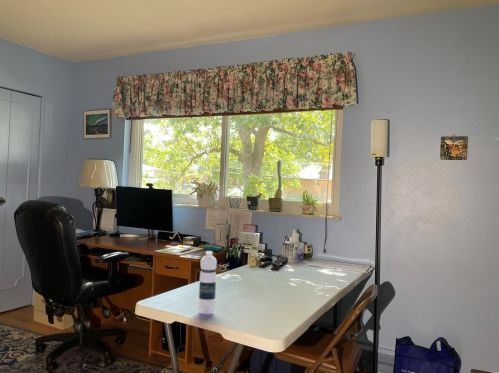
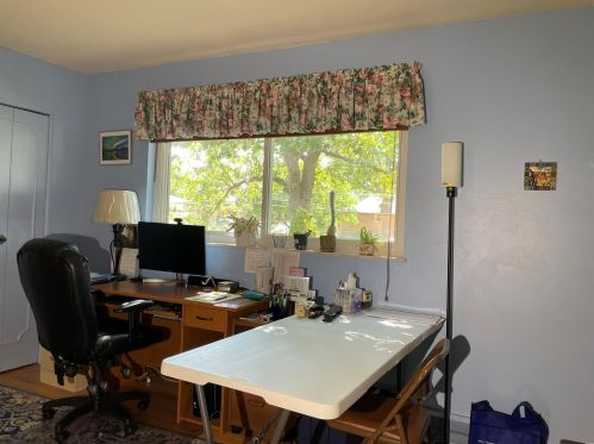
- water bottle (207, 281)
